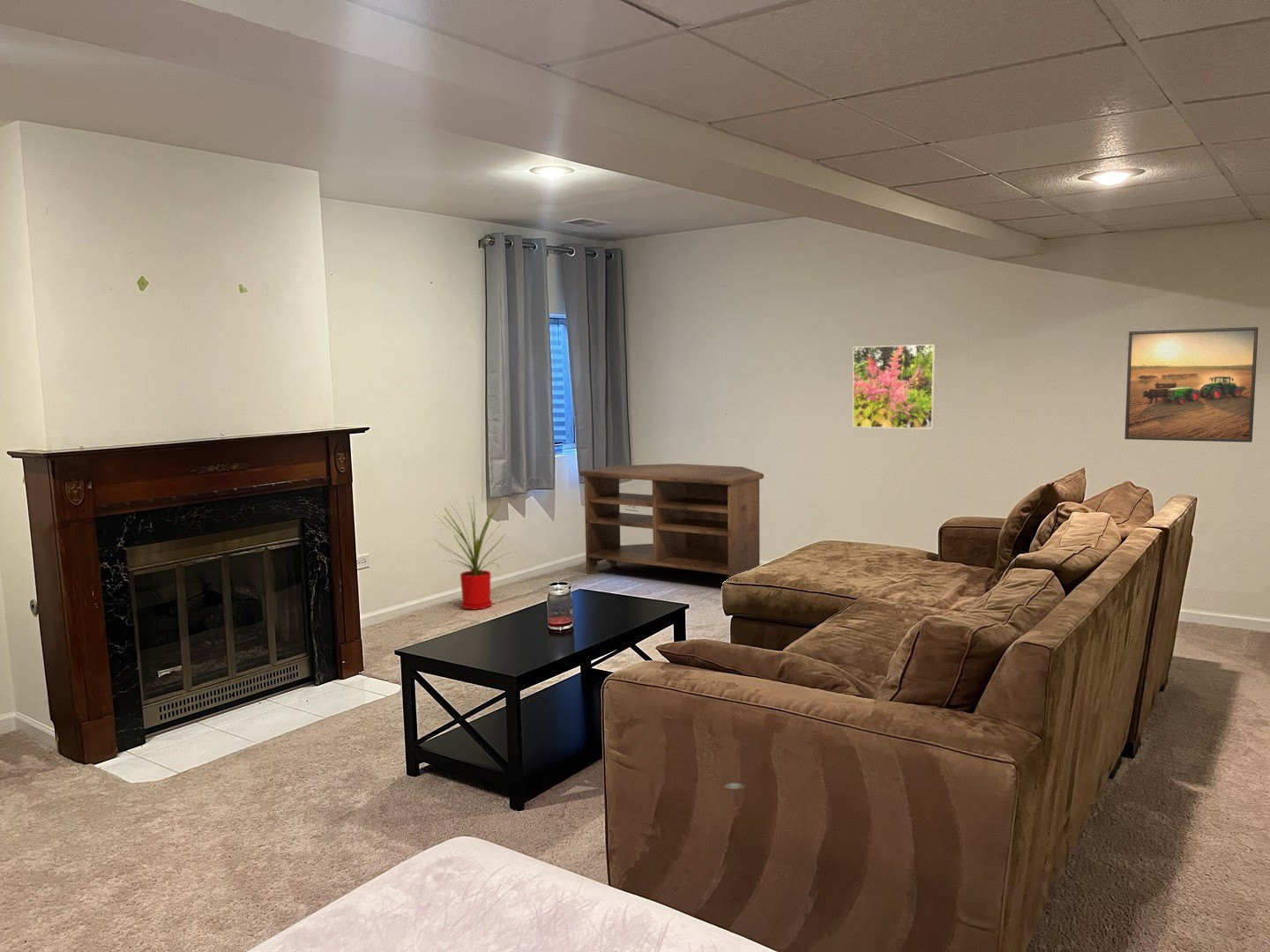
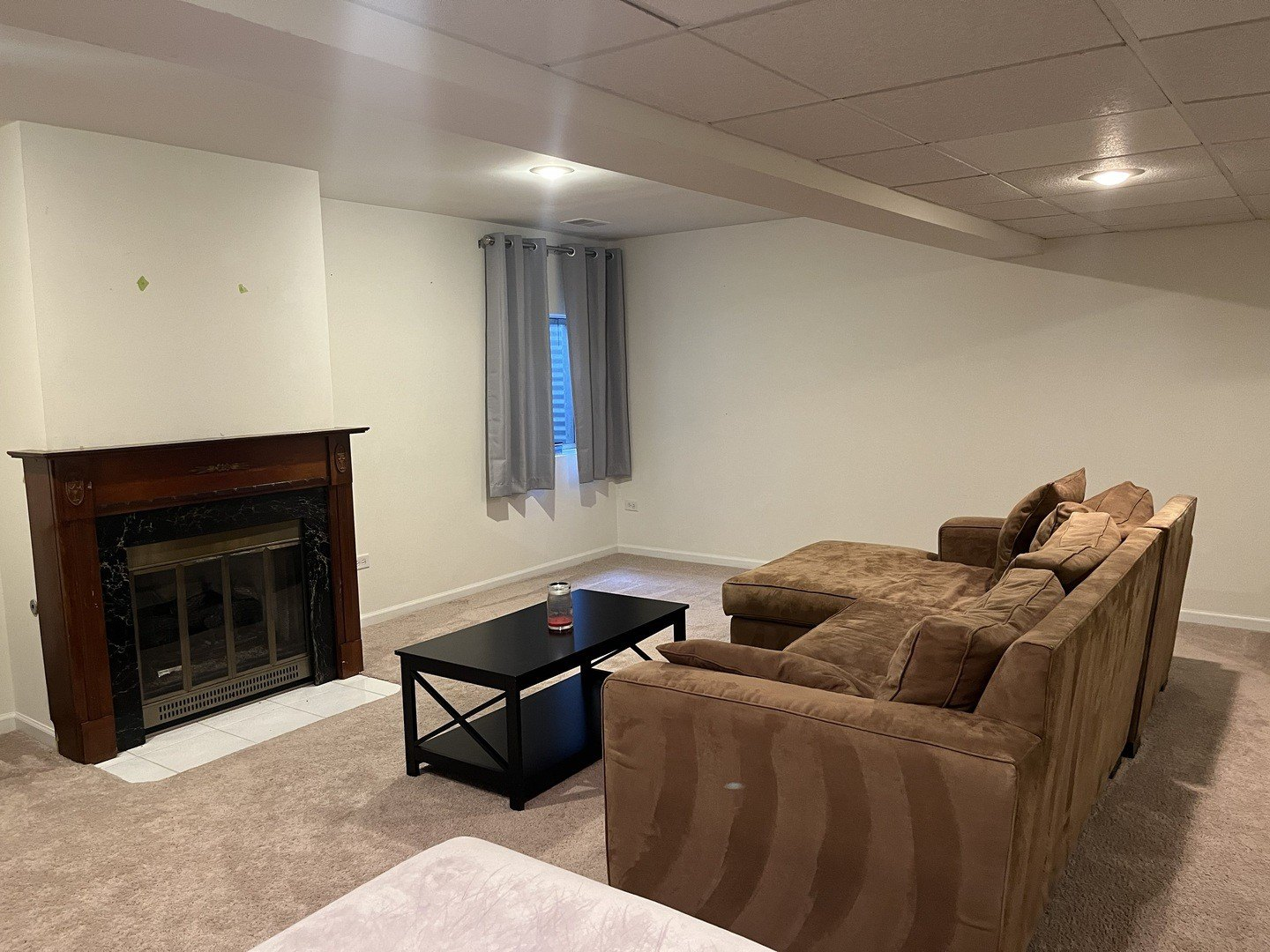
- tv stand (683, 522)
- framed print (1189, 385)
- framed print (893, 387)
- house plant (474, 552)
